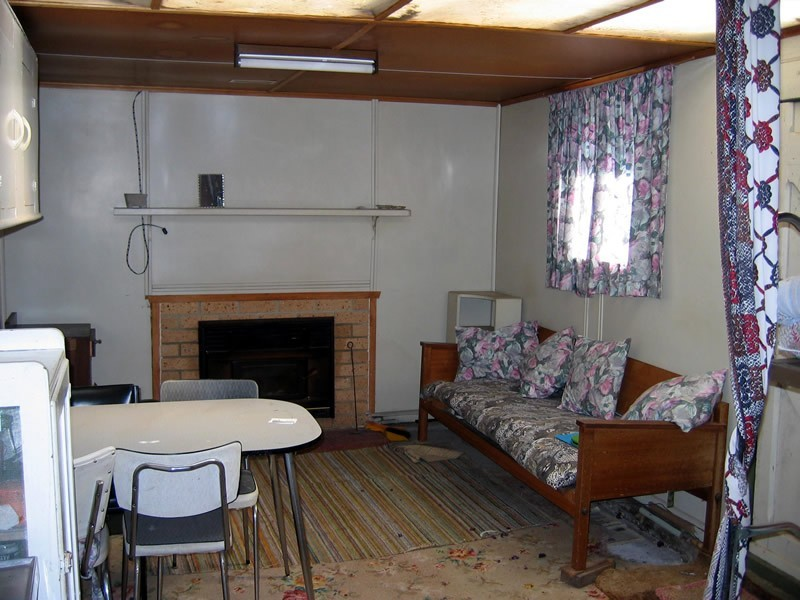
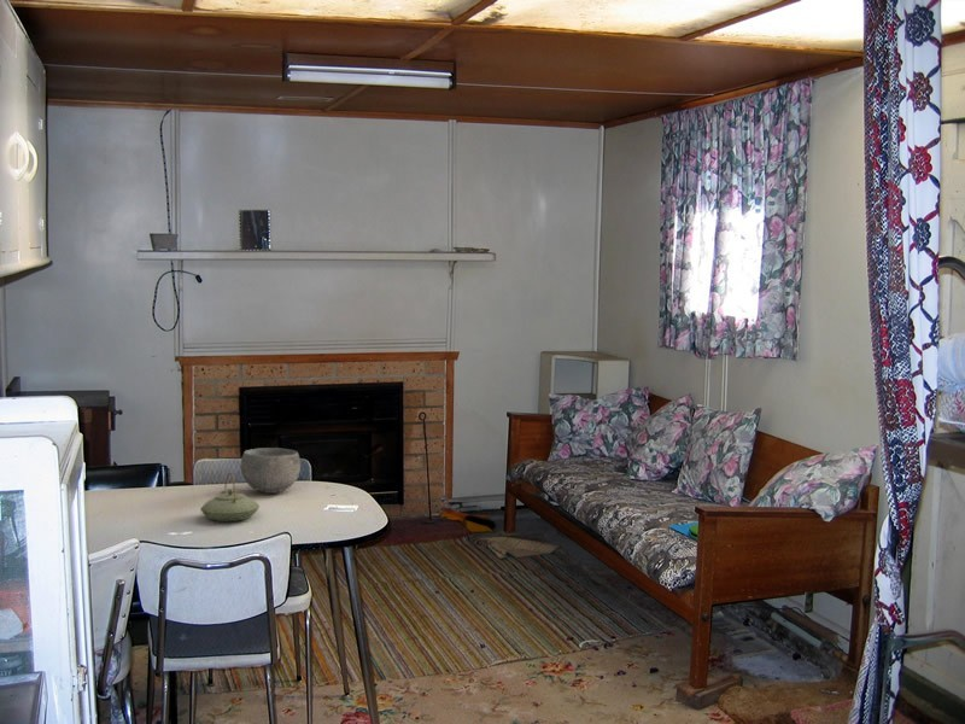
+ bowl (270, 471)
+ teapot (229, 495)
